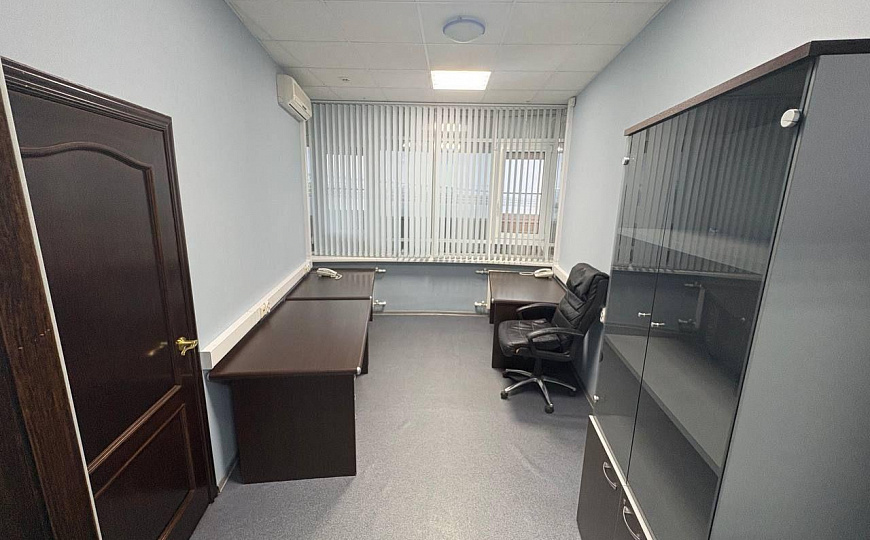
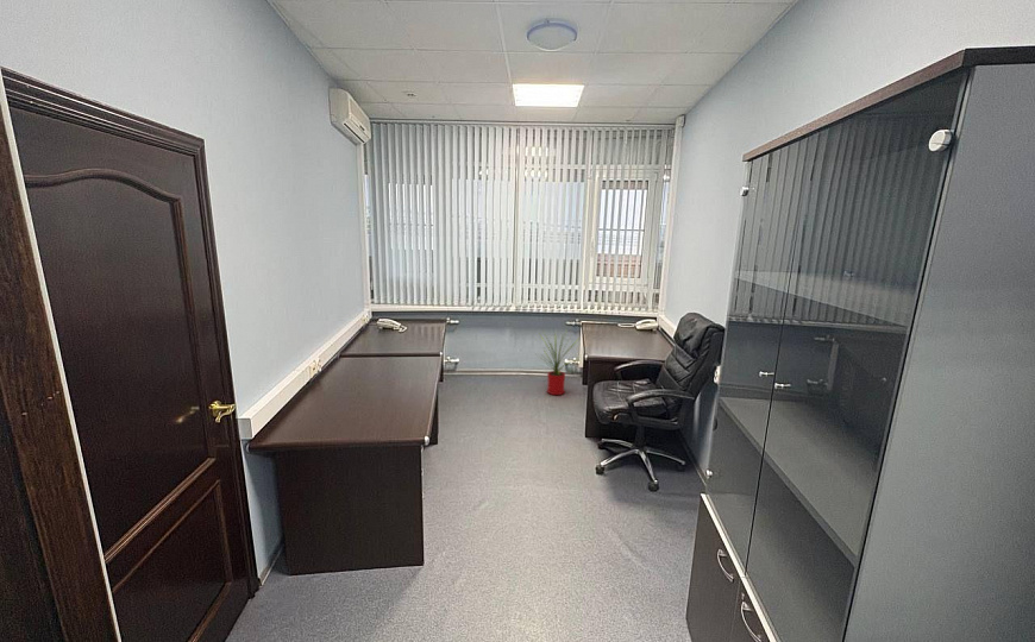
+ house plant (557, 361)
